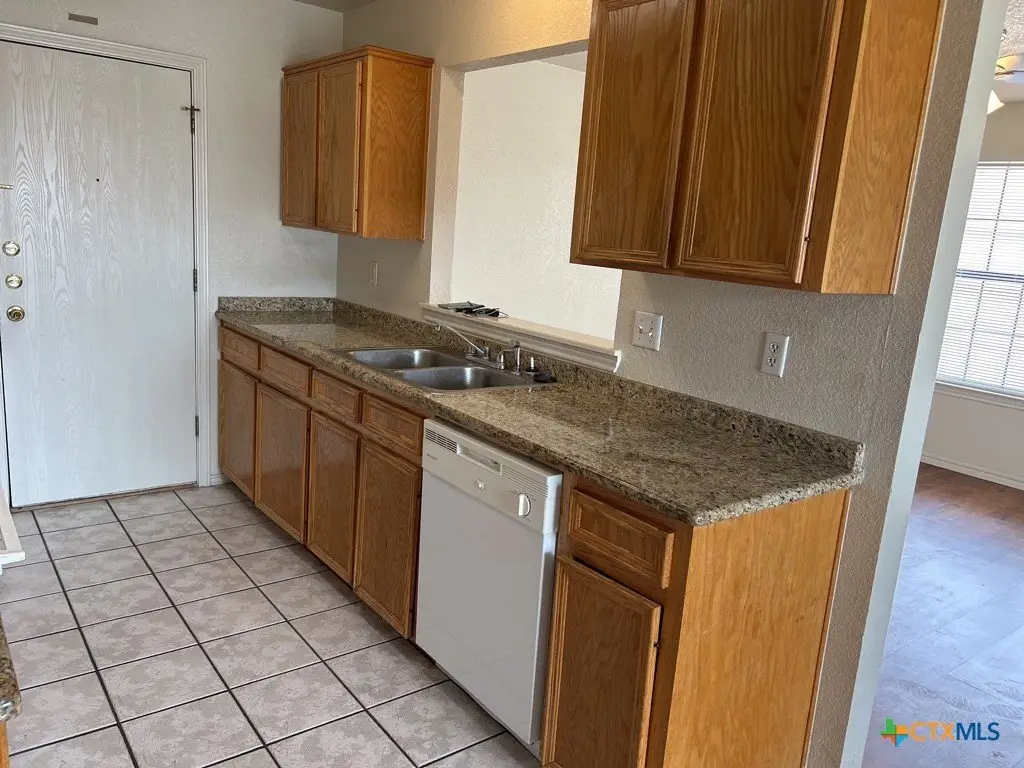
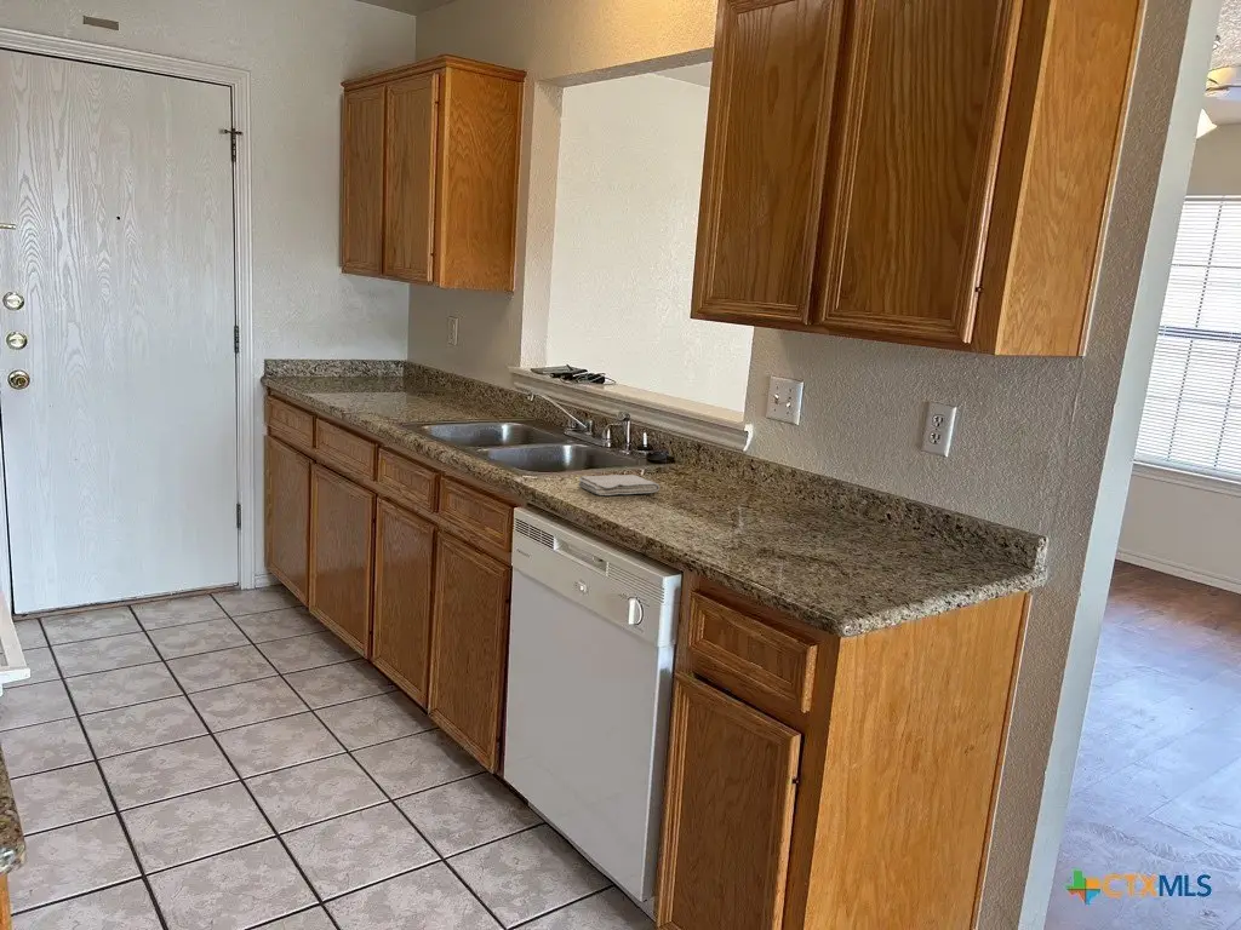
+ washcloth (617, 483)
